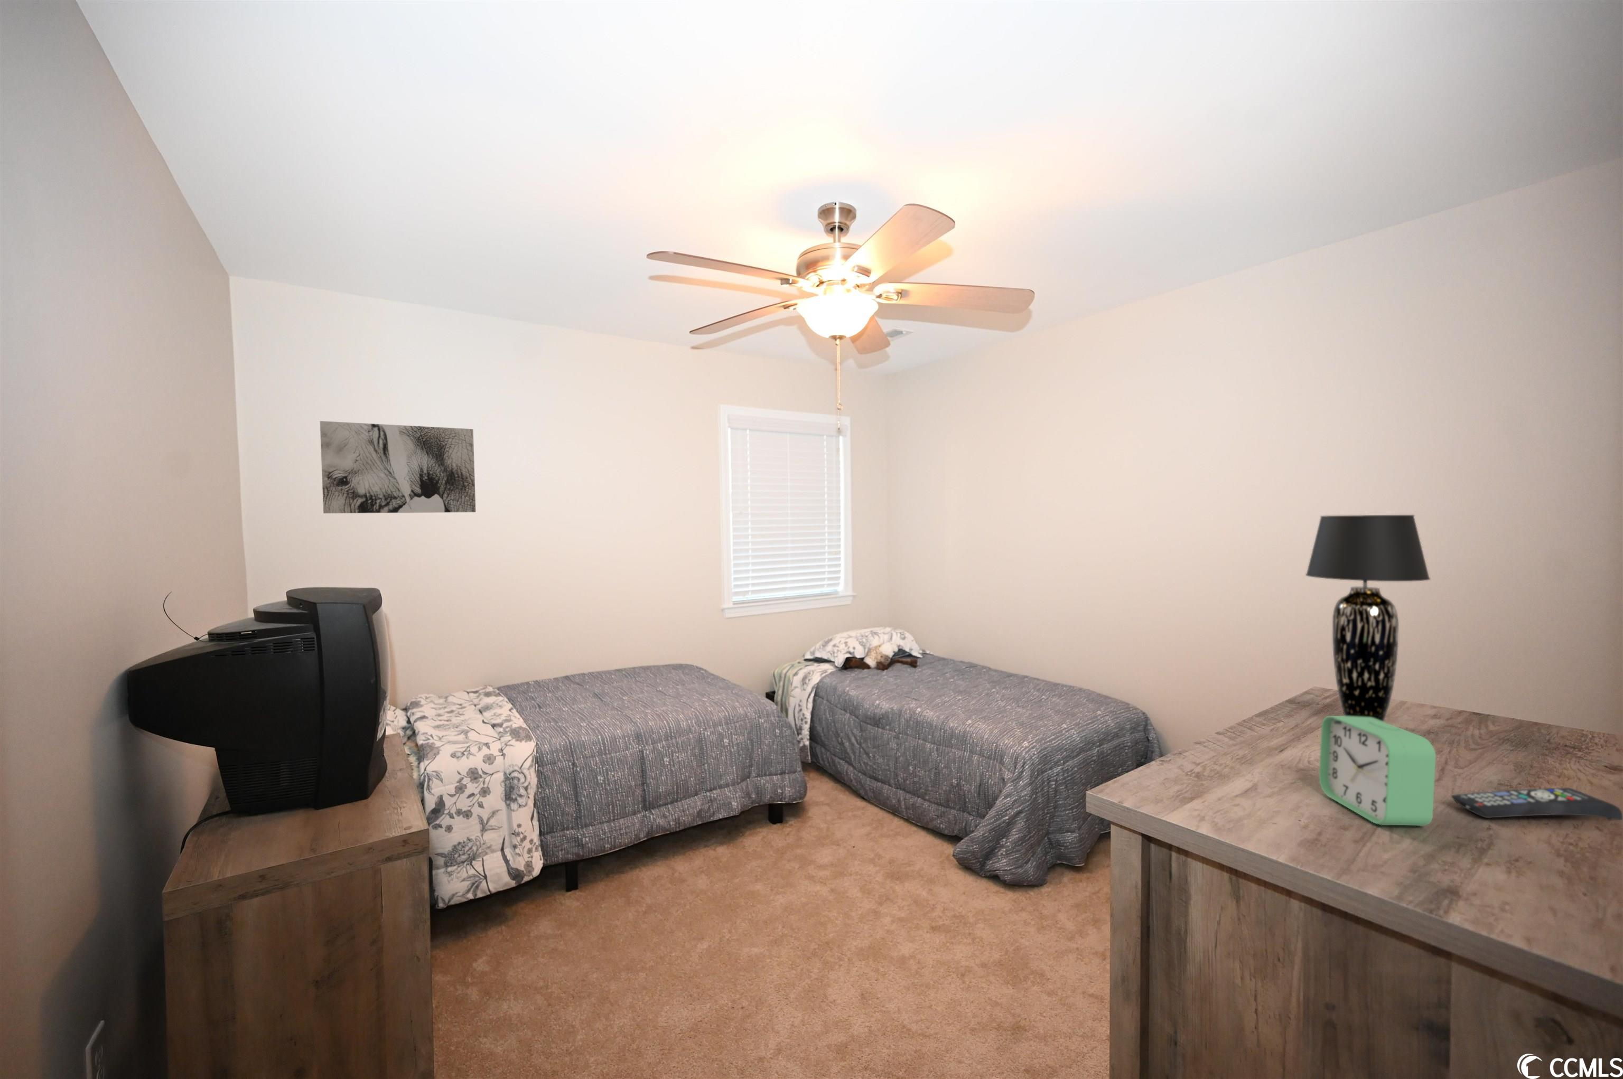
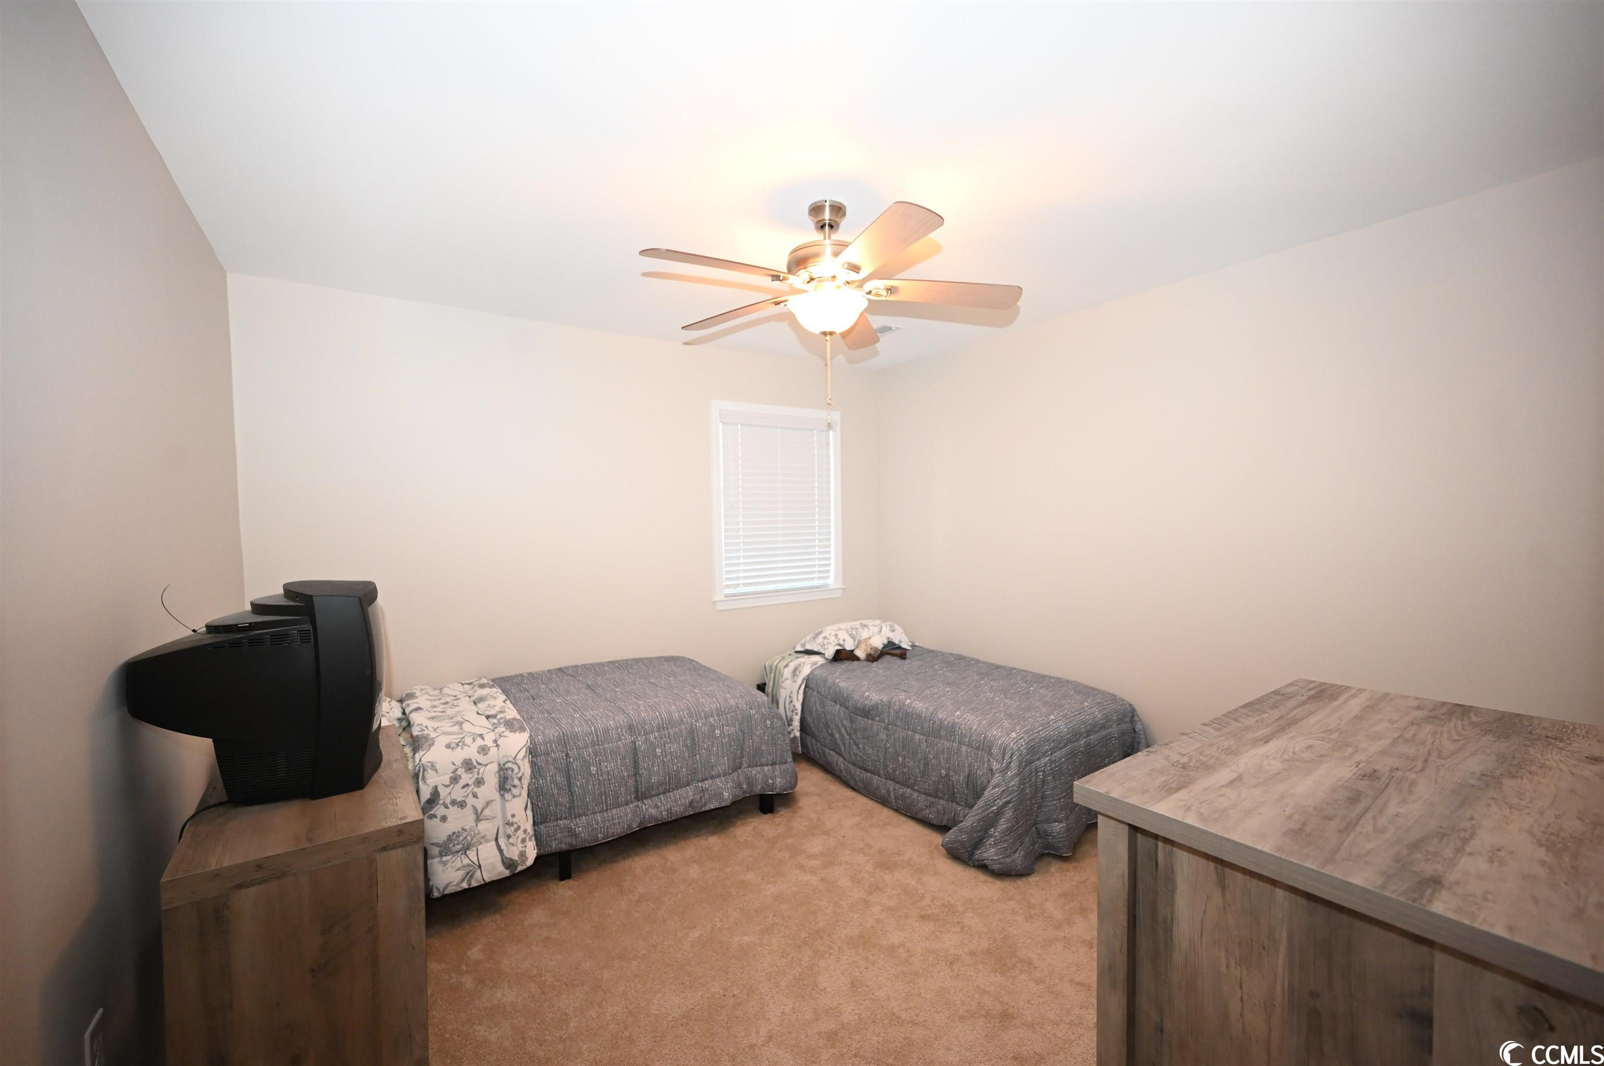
- table lamp (1364, 623)
- wall art (401, 468)
- alarm clock (1374, 767)
- remote control (1535, 804)
